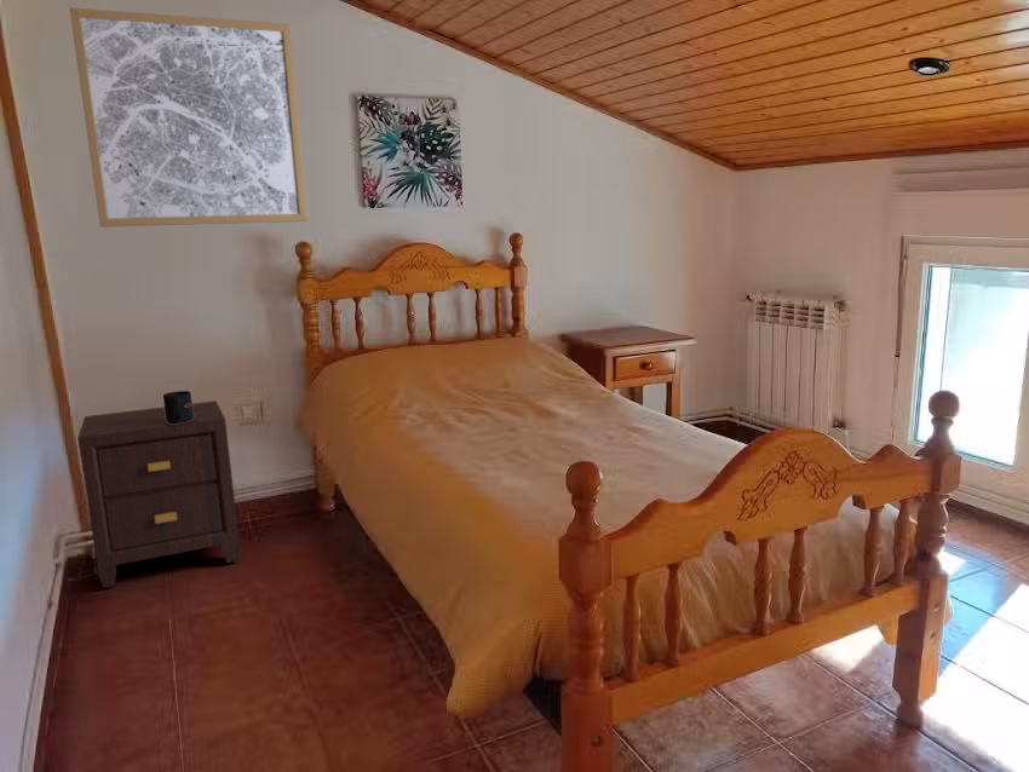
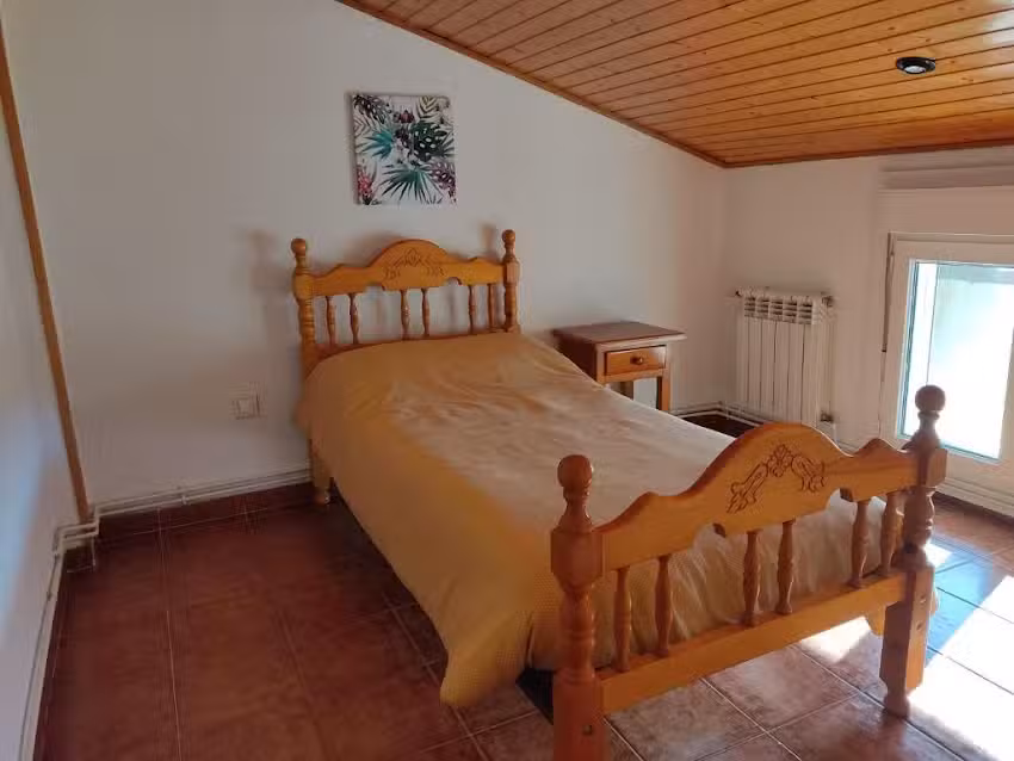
- nightstand (162, 488)
- mug (177, 407)
- wall art (197, 122)
